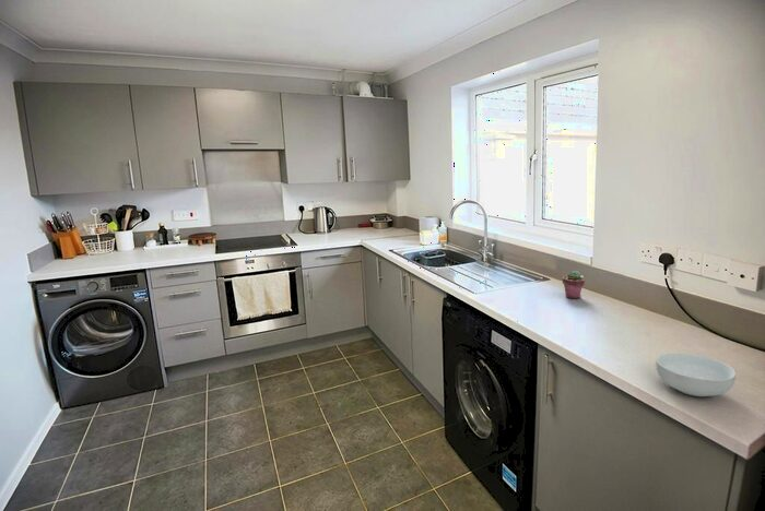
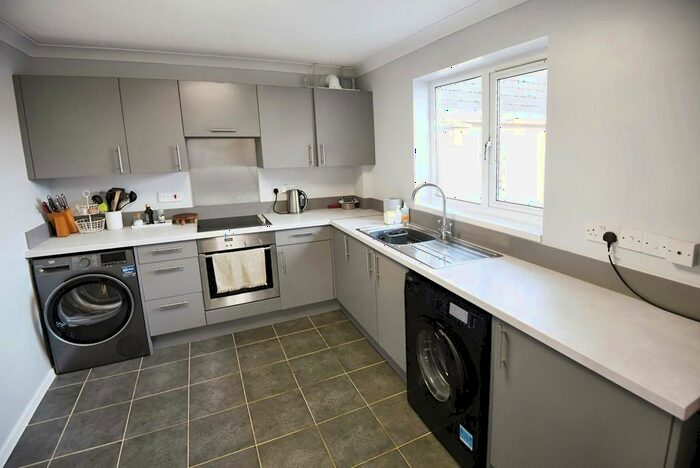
- potted succulent (573, 283)
- cereal bowl (693, 377)
